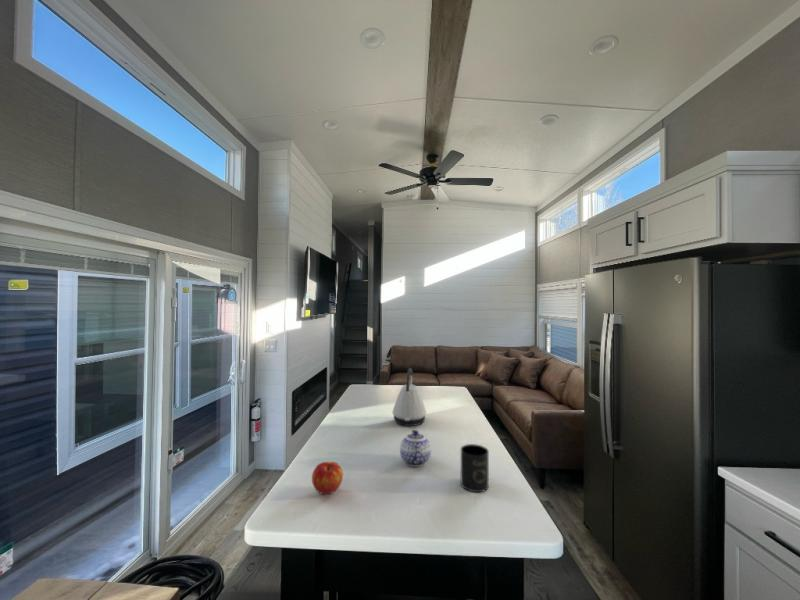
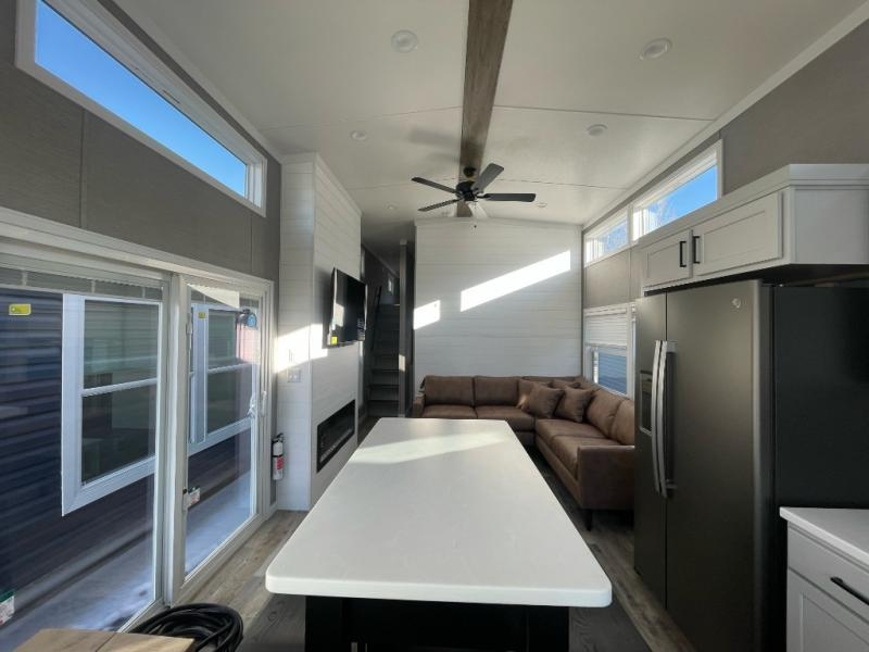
- teapot (415, 446)
- kettle (409, 394)
- apple (327, 478)
- mug (472, 464)
